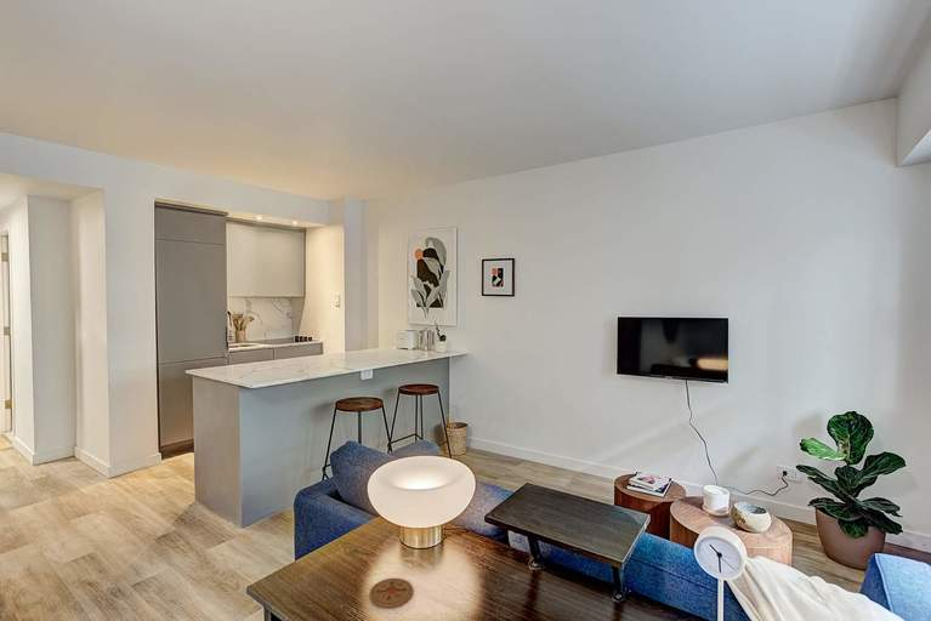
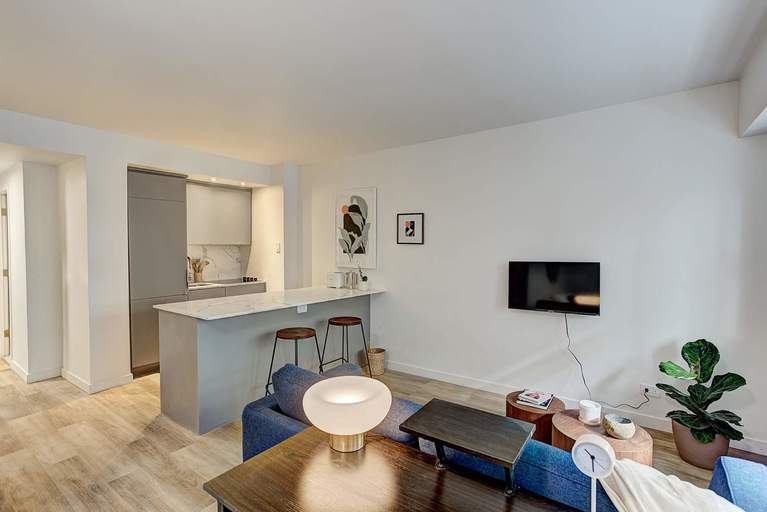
- coaster (391, 592)
